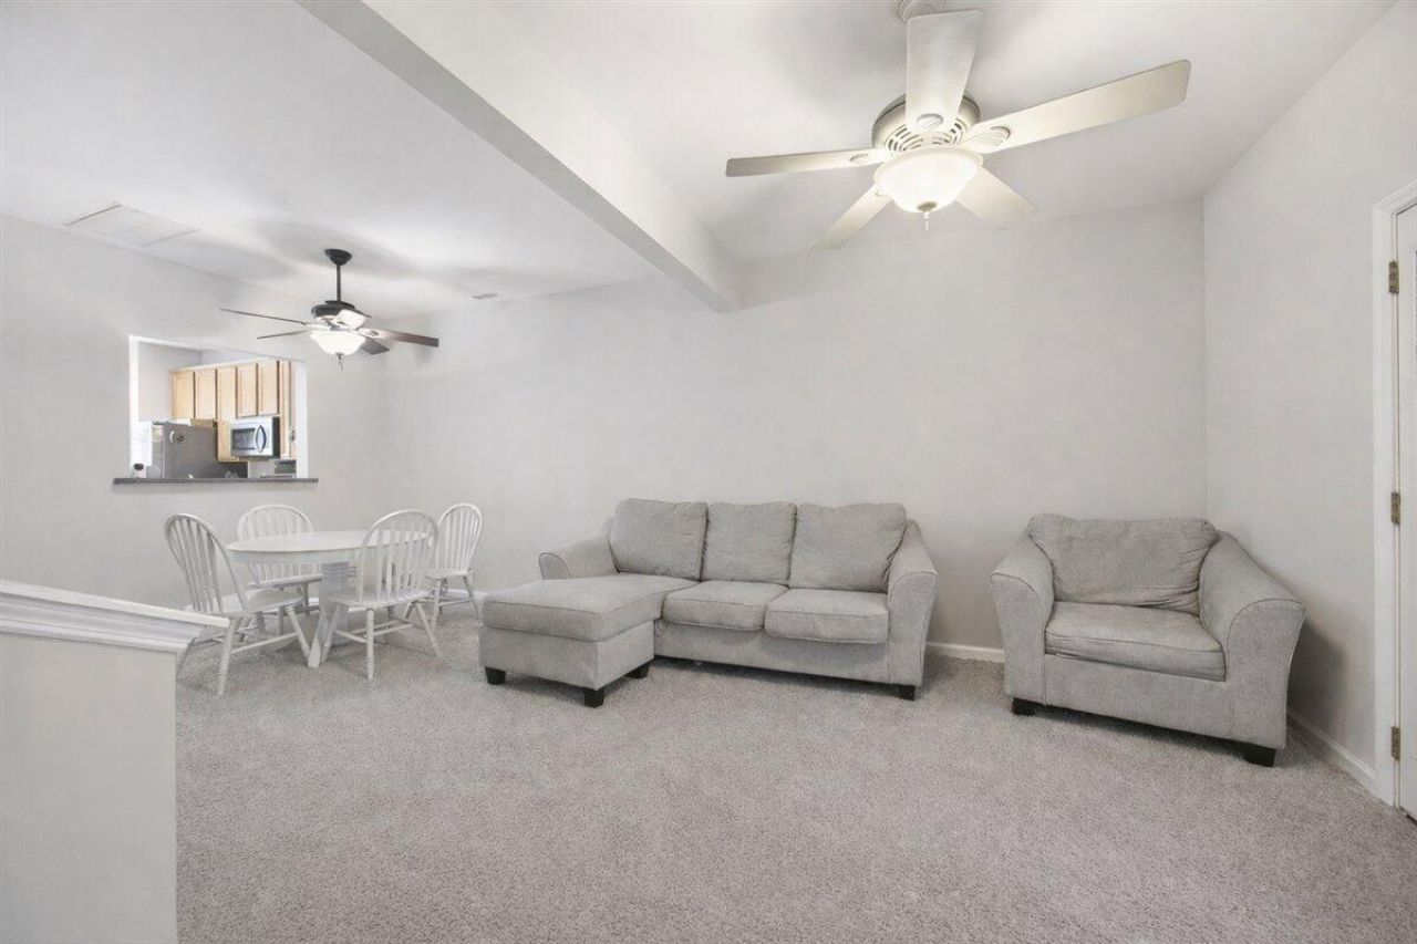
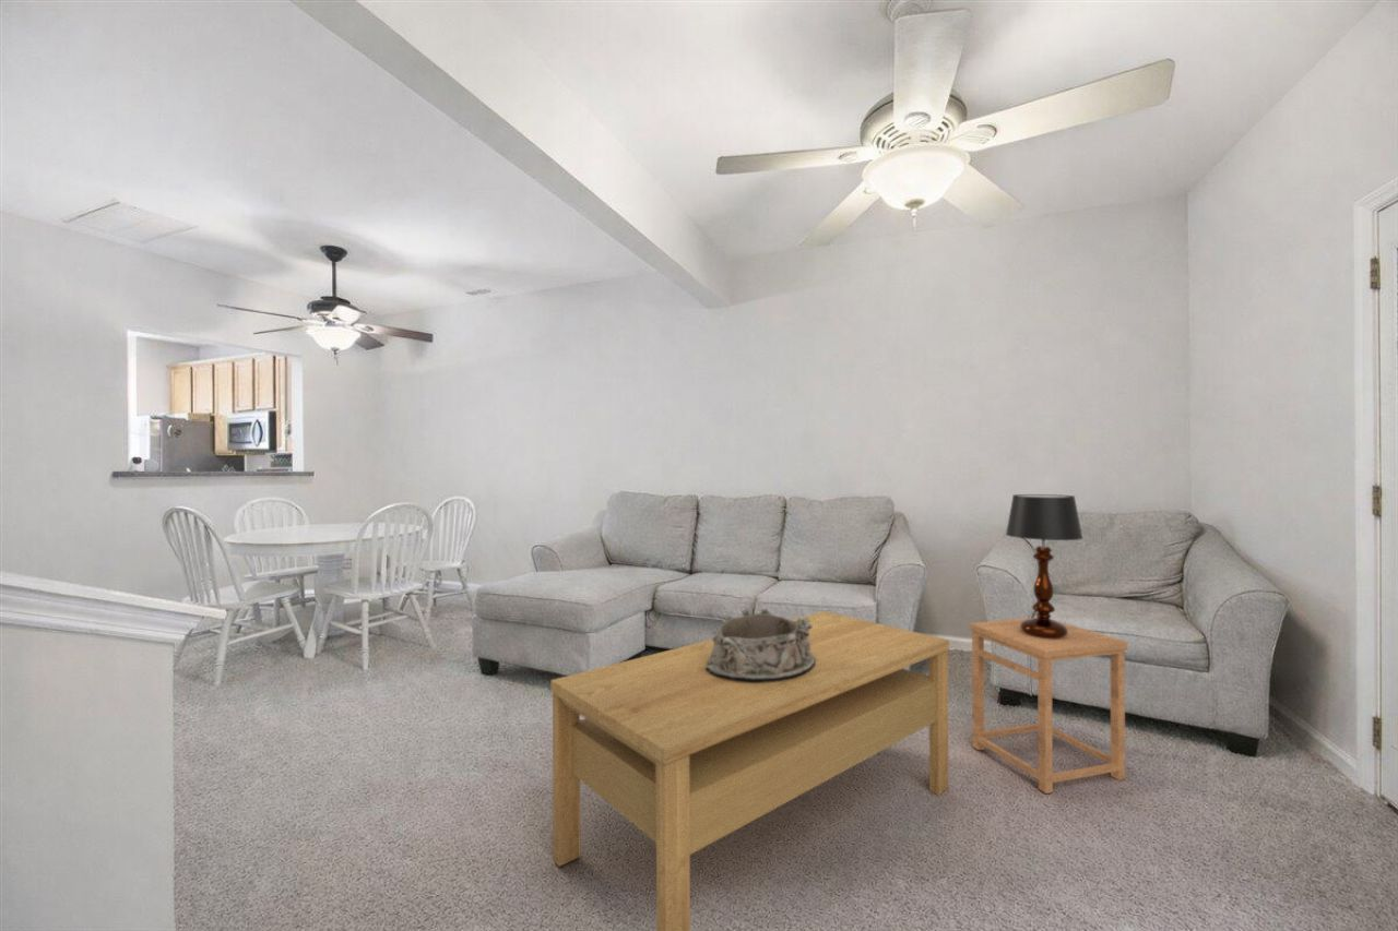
+ side table (1044, 696)
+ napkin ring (761, 641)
+ coffee table (770, 739)
+ table lamp (1043, 563)
